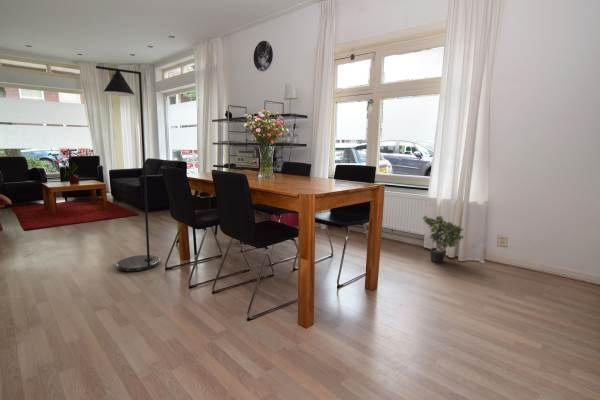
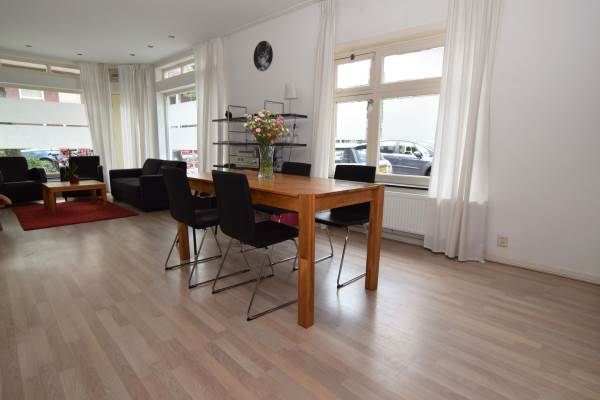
- floor lamp (143, 172)
- potted plant (439, 239)
